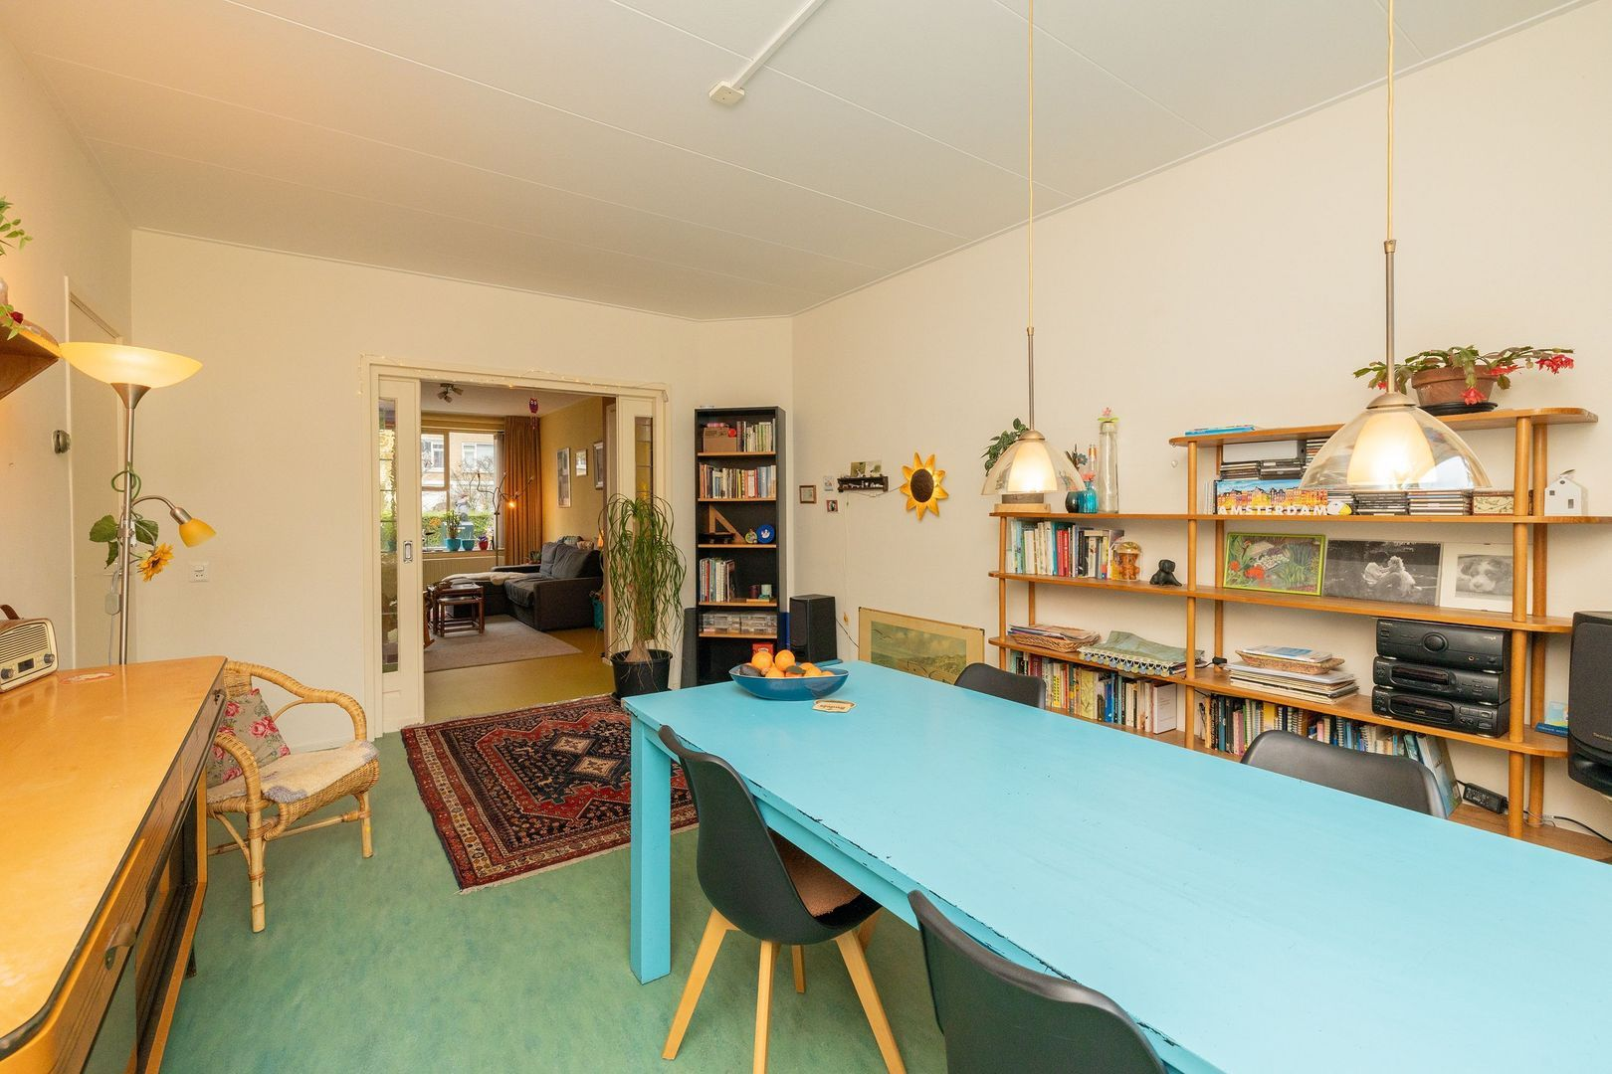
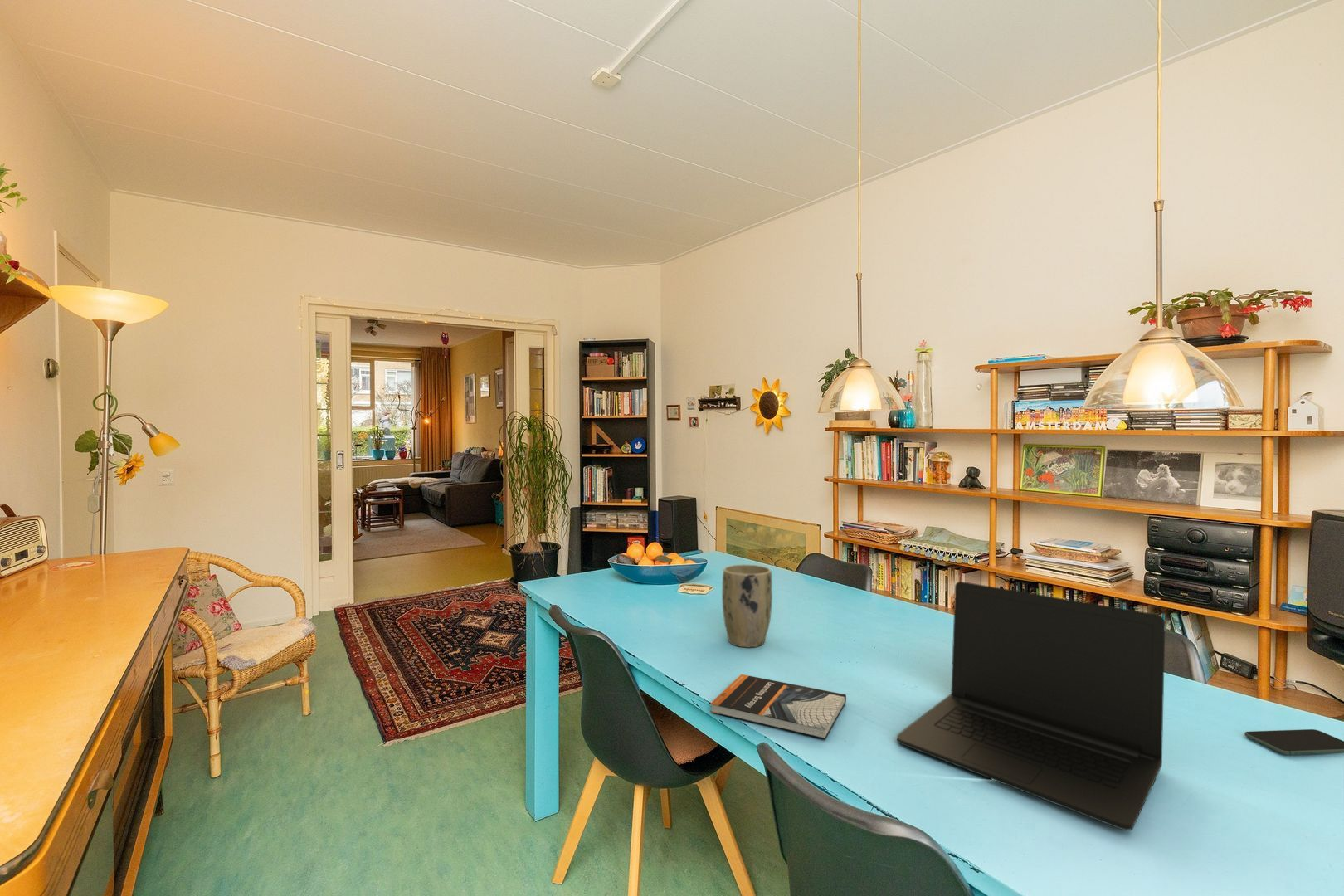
+ laptop (1025, 682)
+ plant pot (747, 605)
+ smartphone (1300, 742)
+ book (779, 703)
